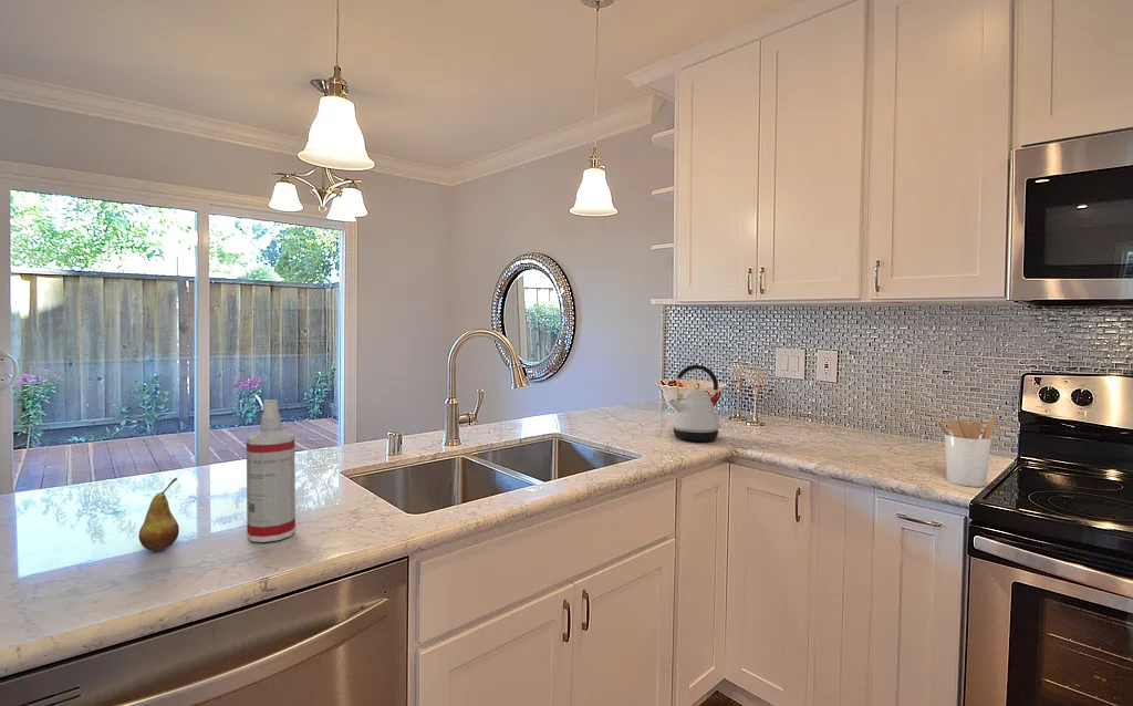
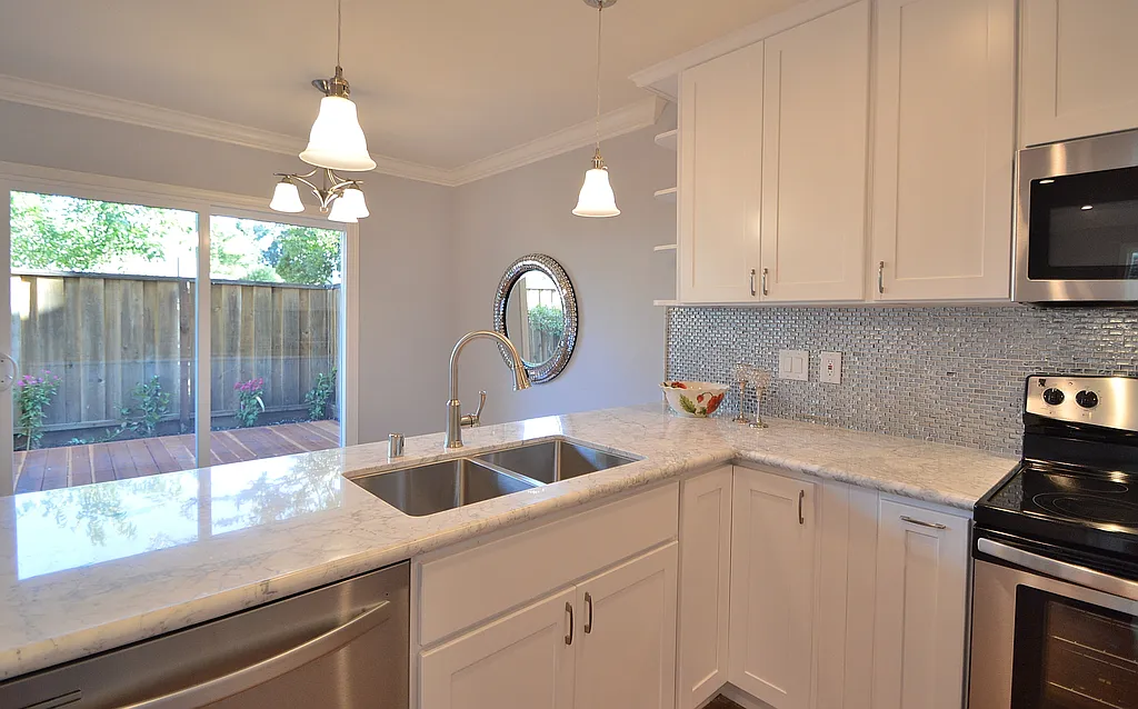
- fruit (158, 513)
- utensil holder (966, 448)
- spray bottle (271, 467)
- kettle (694, 401)
